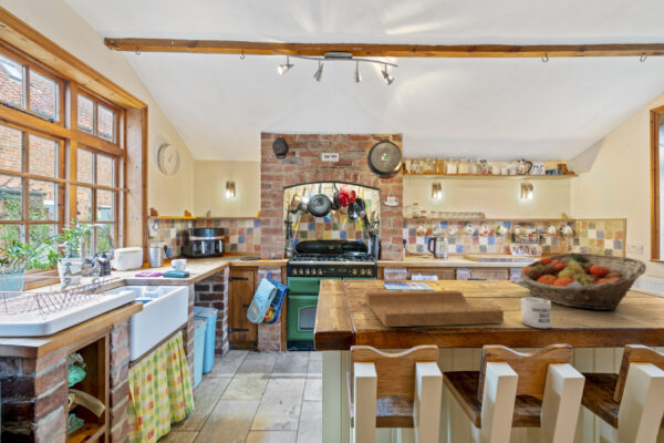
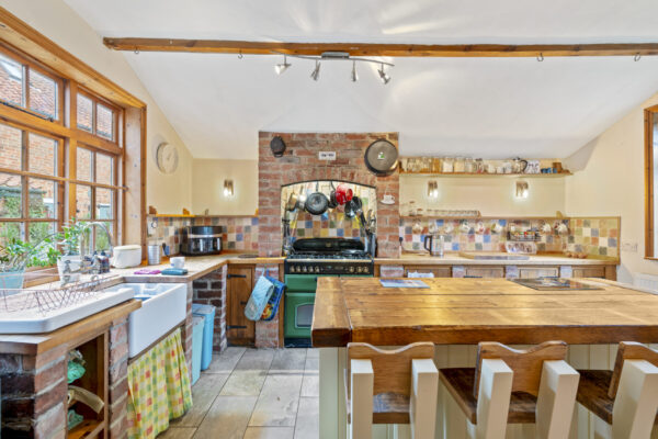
- mug (532, 310)
- cutting board (426, 306)
- fruit basket (574, 277)
